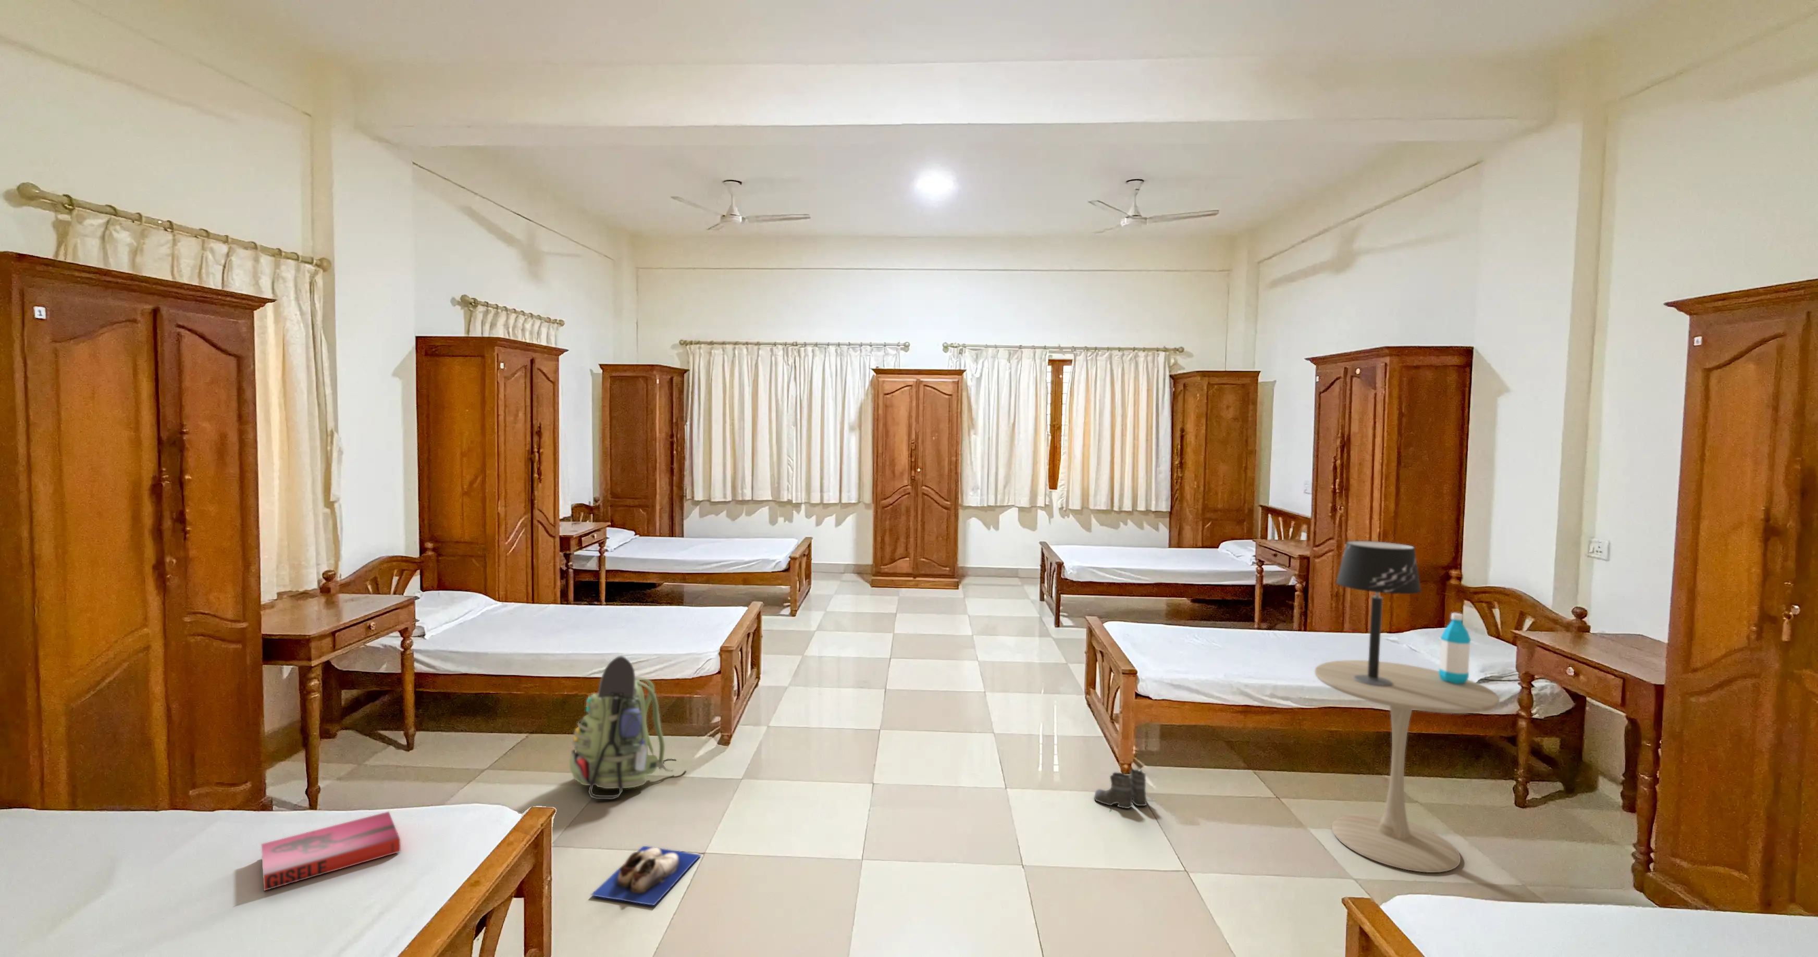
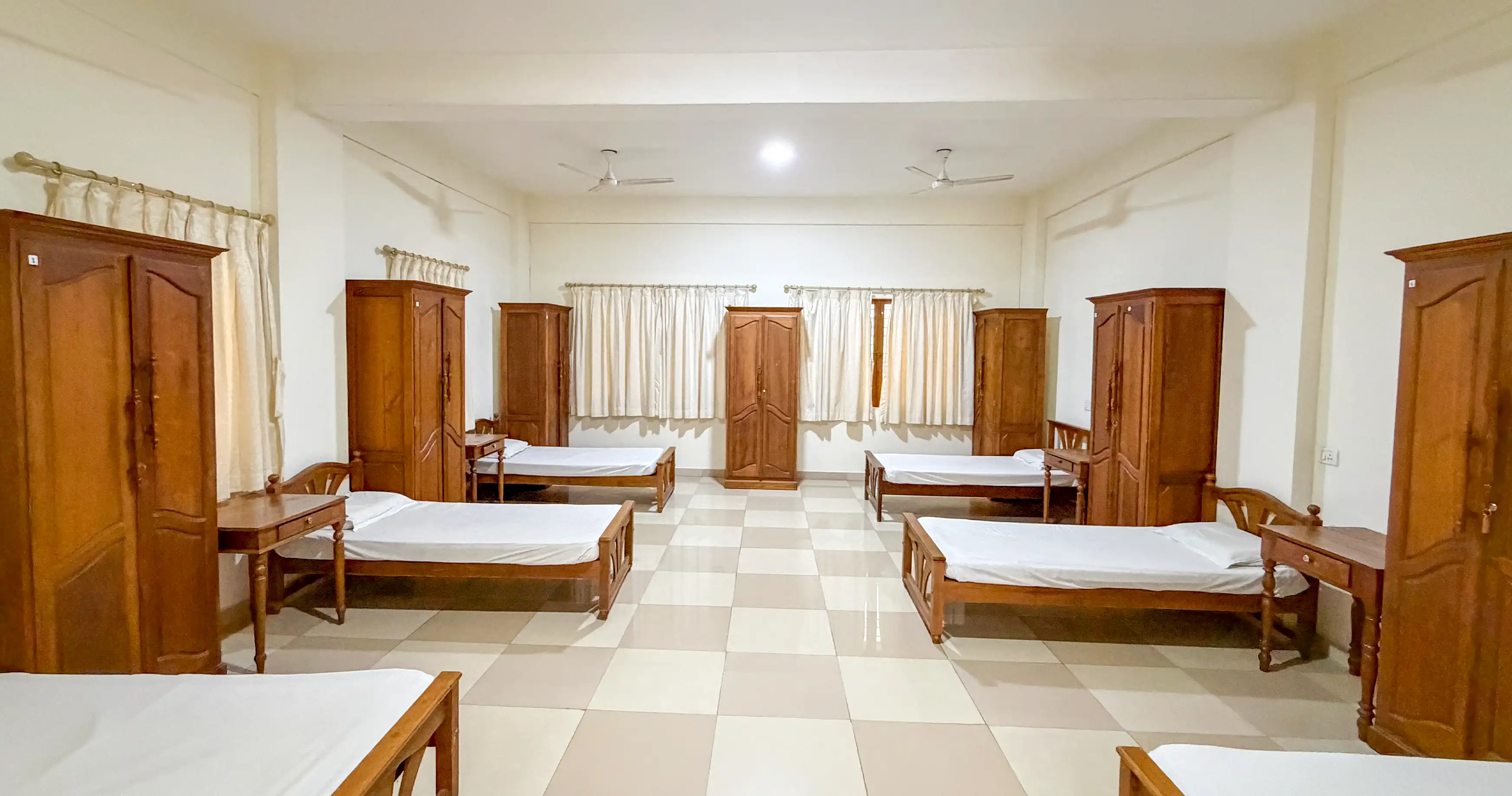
- shoe (648, 864)
- table lamp (1377, 612)
- side table (1397, 762)
- boots (1125, 785)
- hardback book (332, 848)
- water bottle (1455, 647)
- backpack (629, 715)
